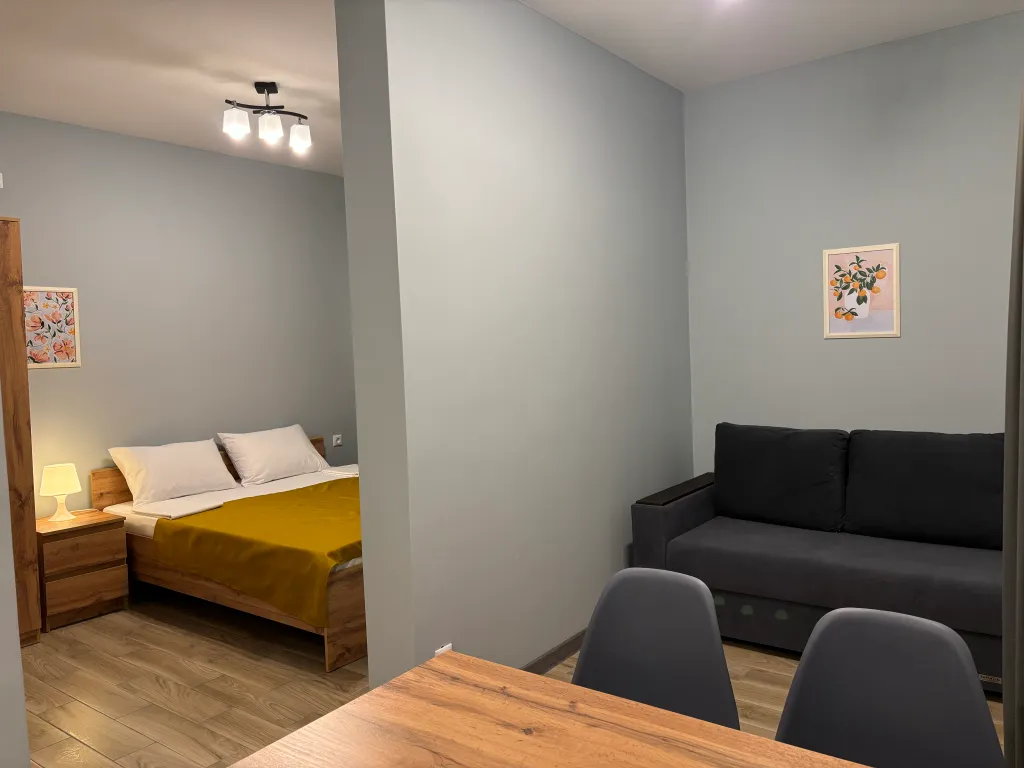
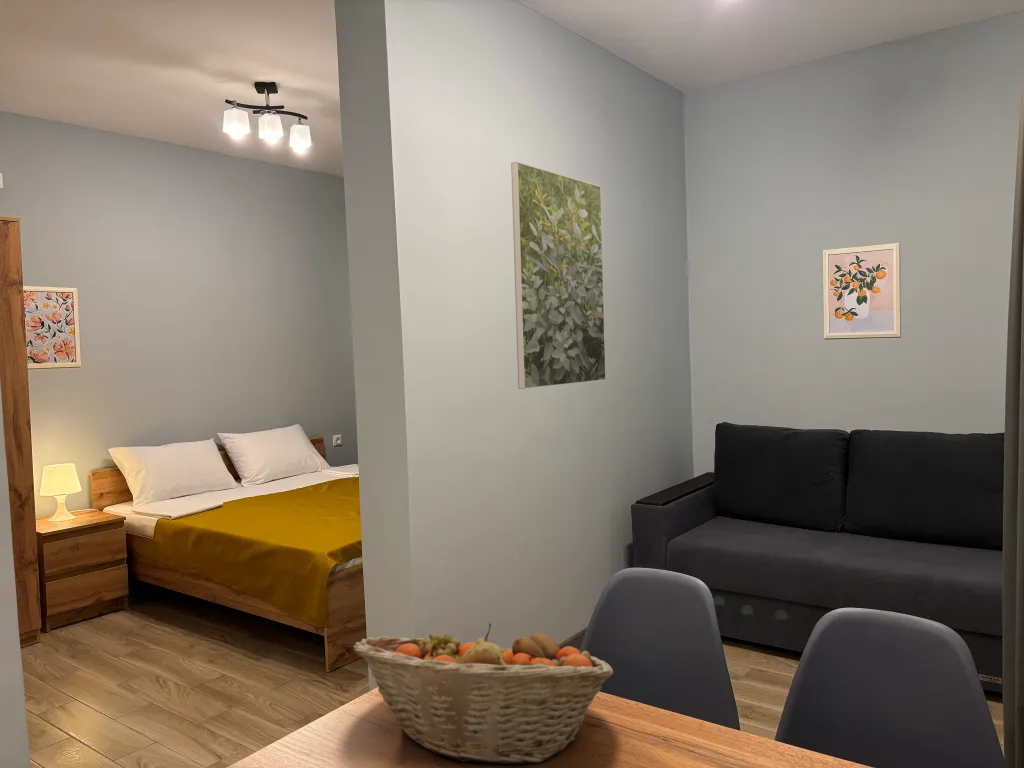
+ fruit basket (481, 676)
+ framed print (562, 280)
